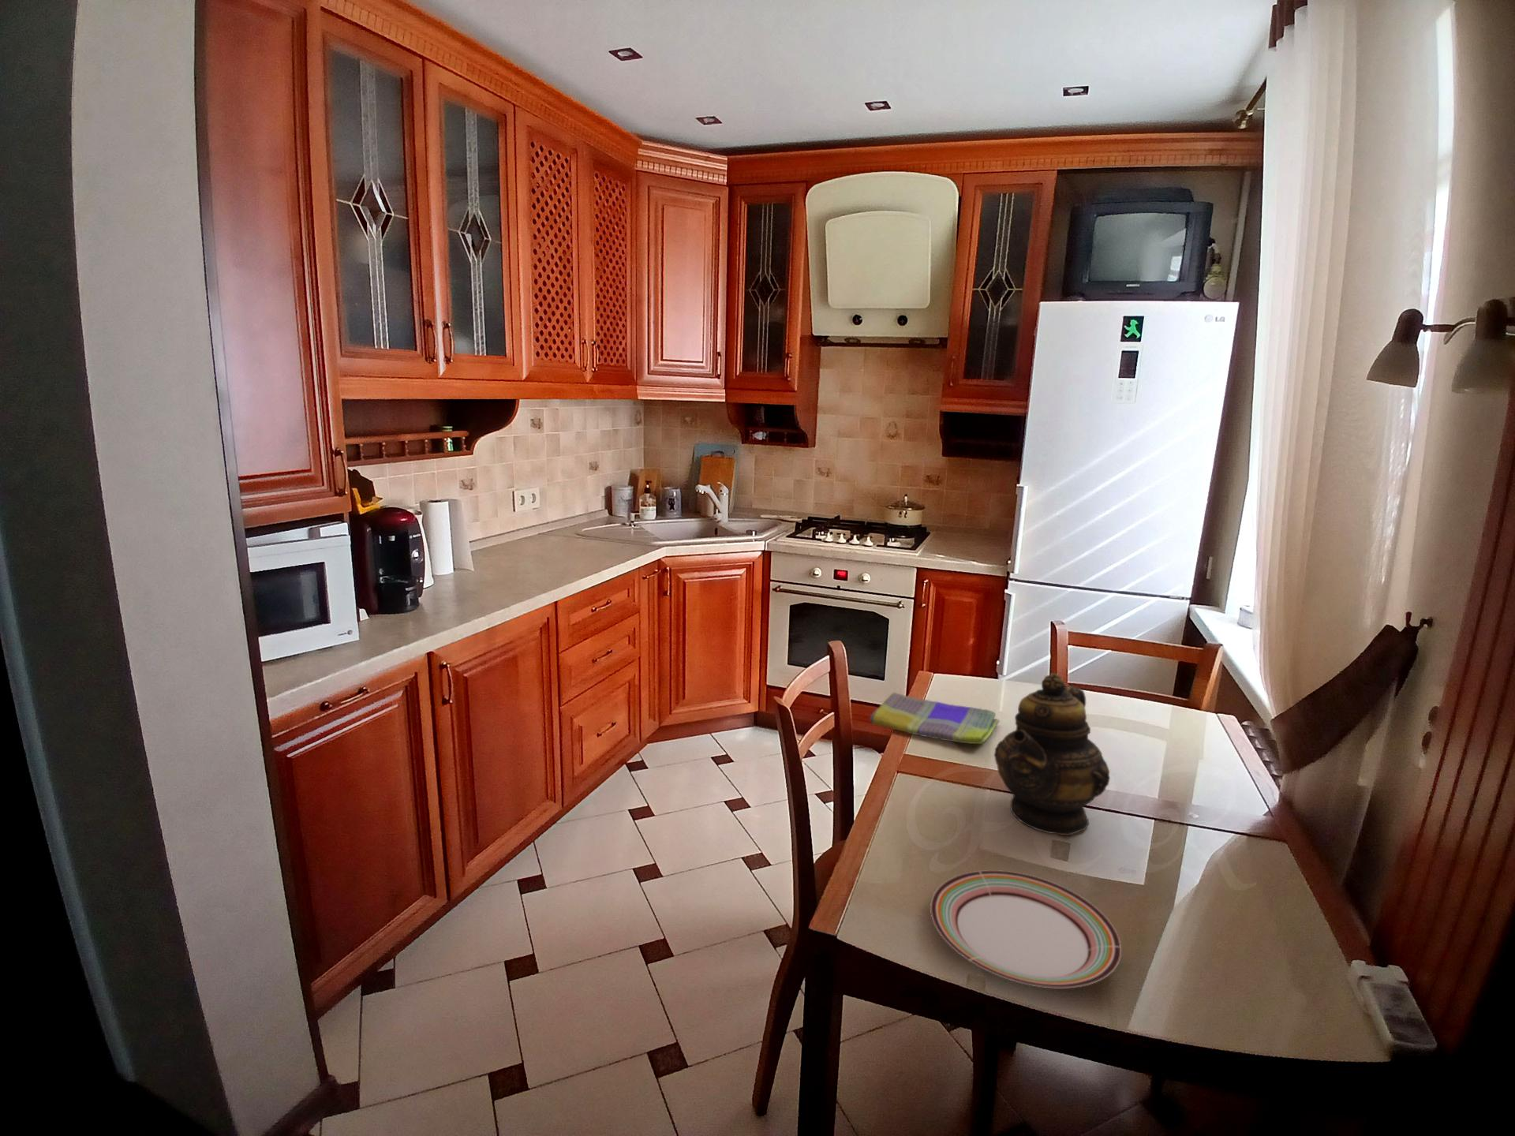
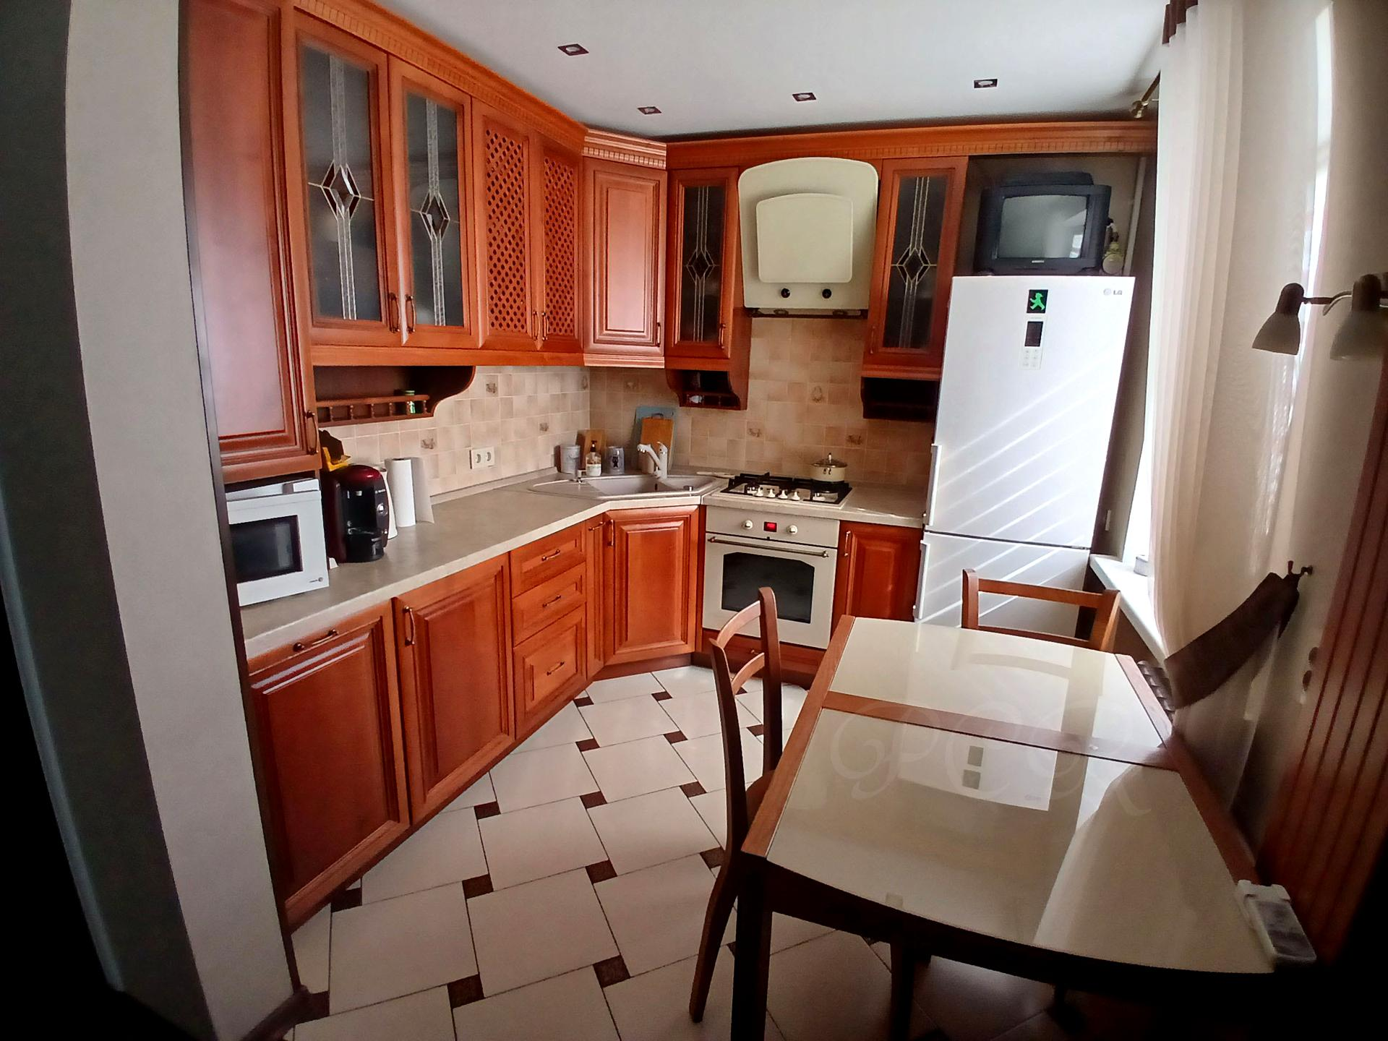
- dish towel (934, 717)
- plate (1021, 928)
- teapot (1052, 745)
